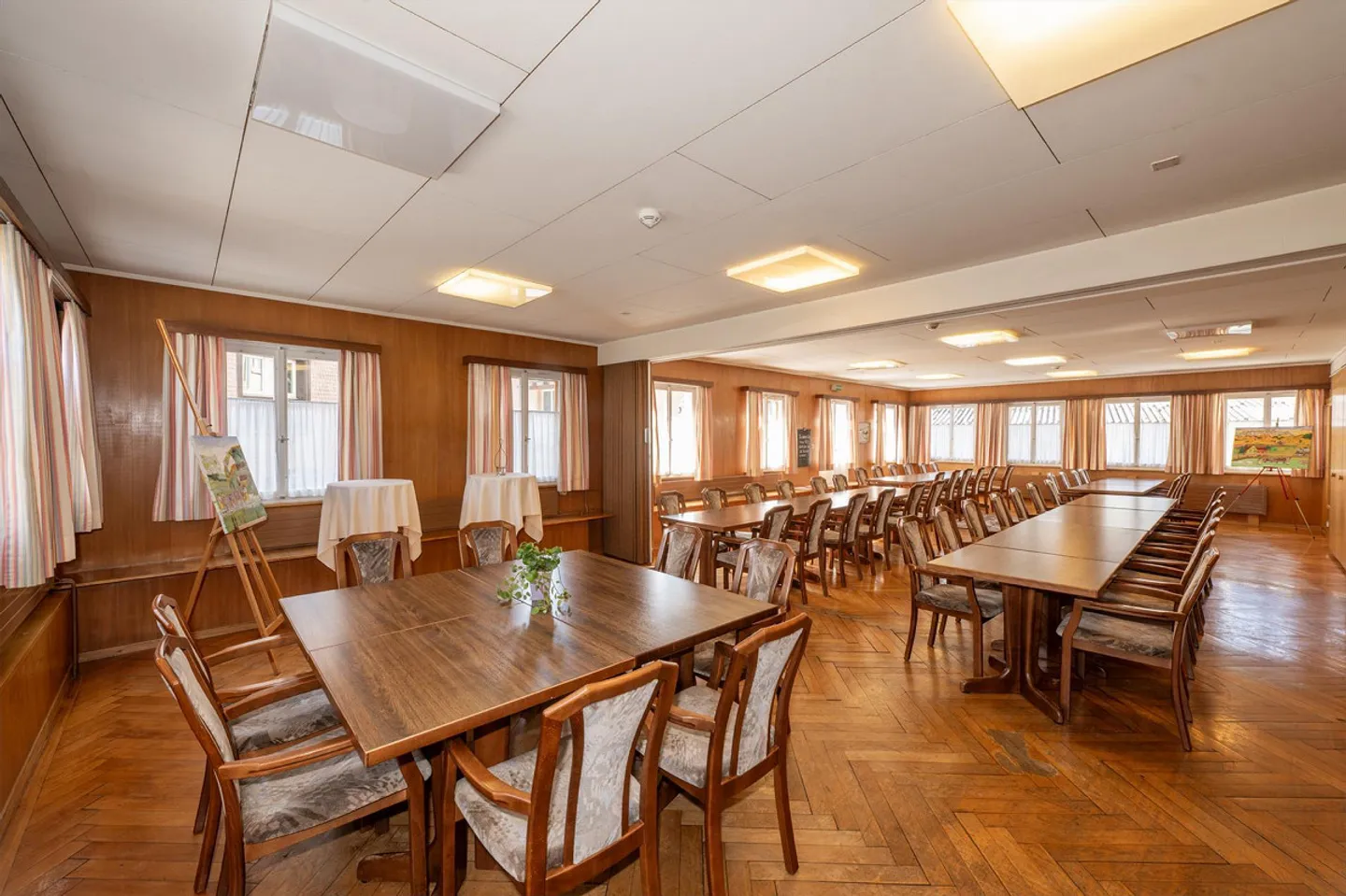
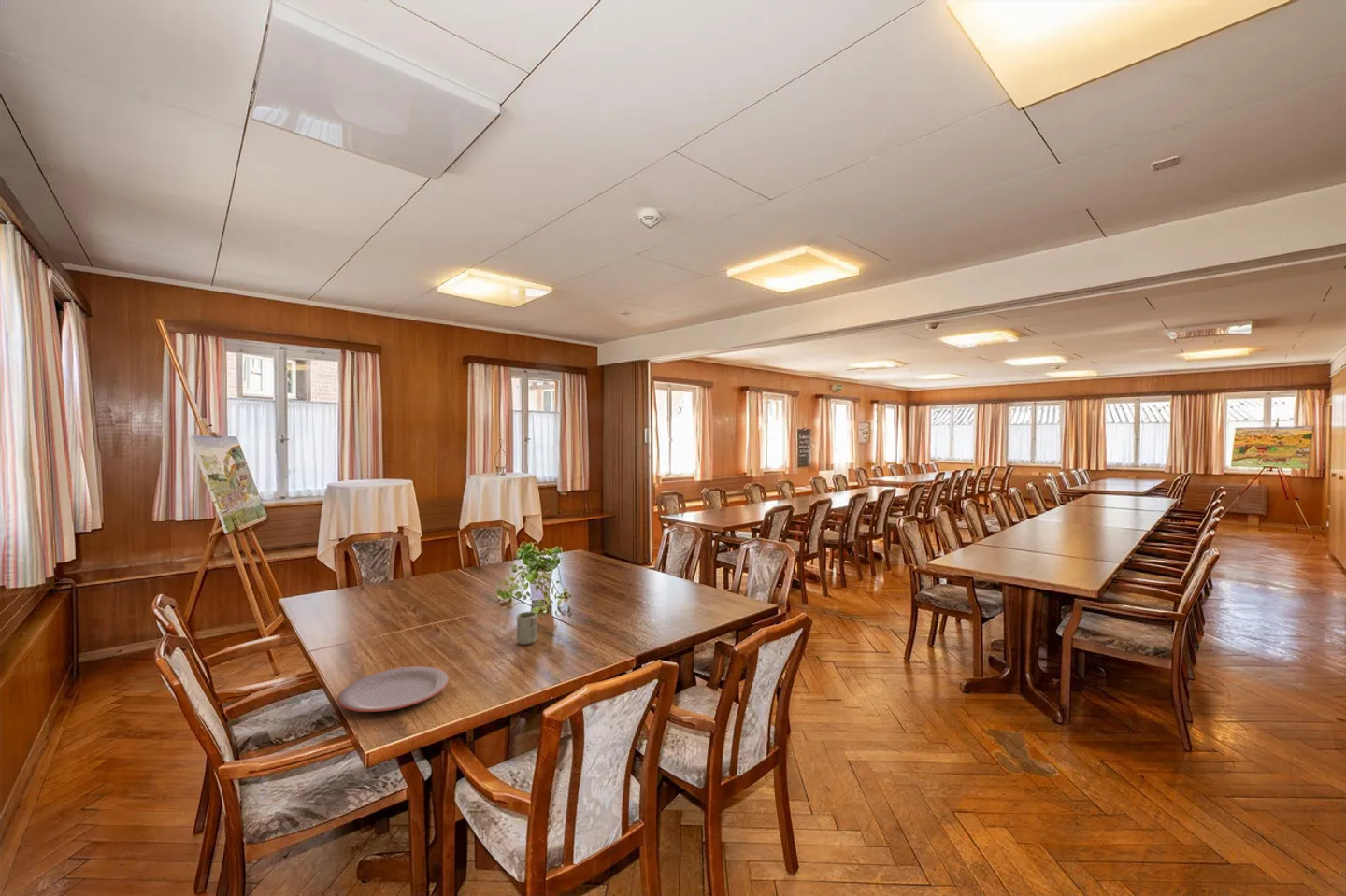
+ plate (395, 690)
+ cup (526, 628)
